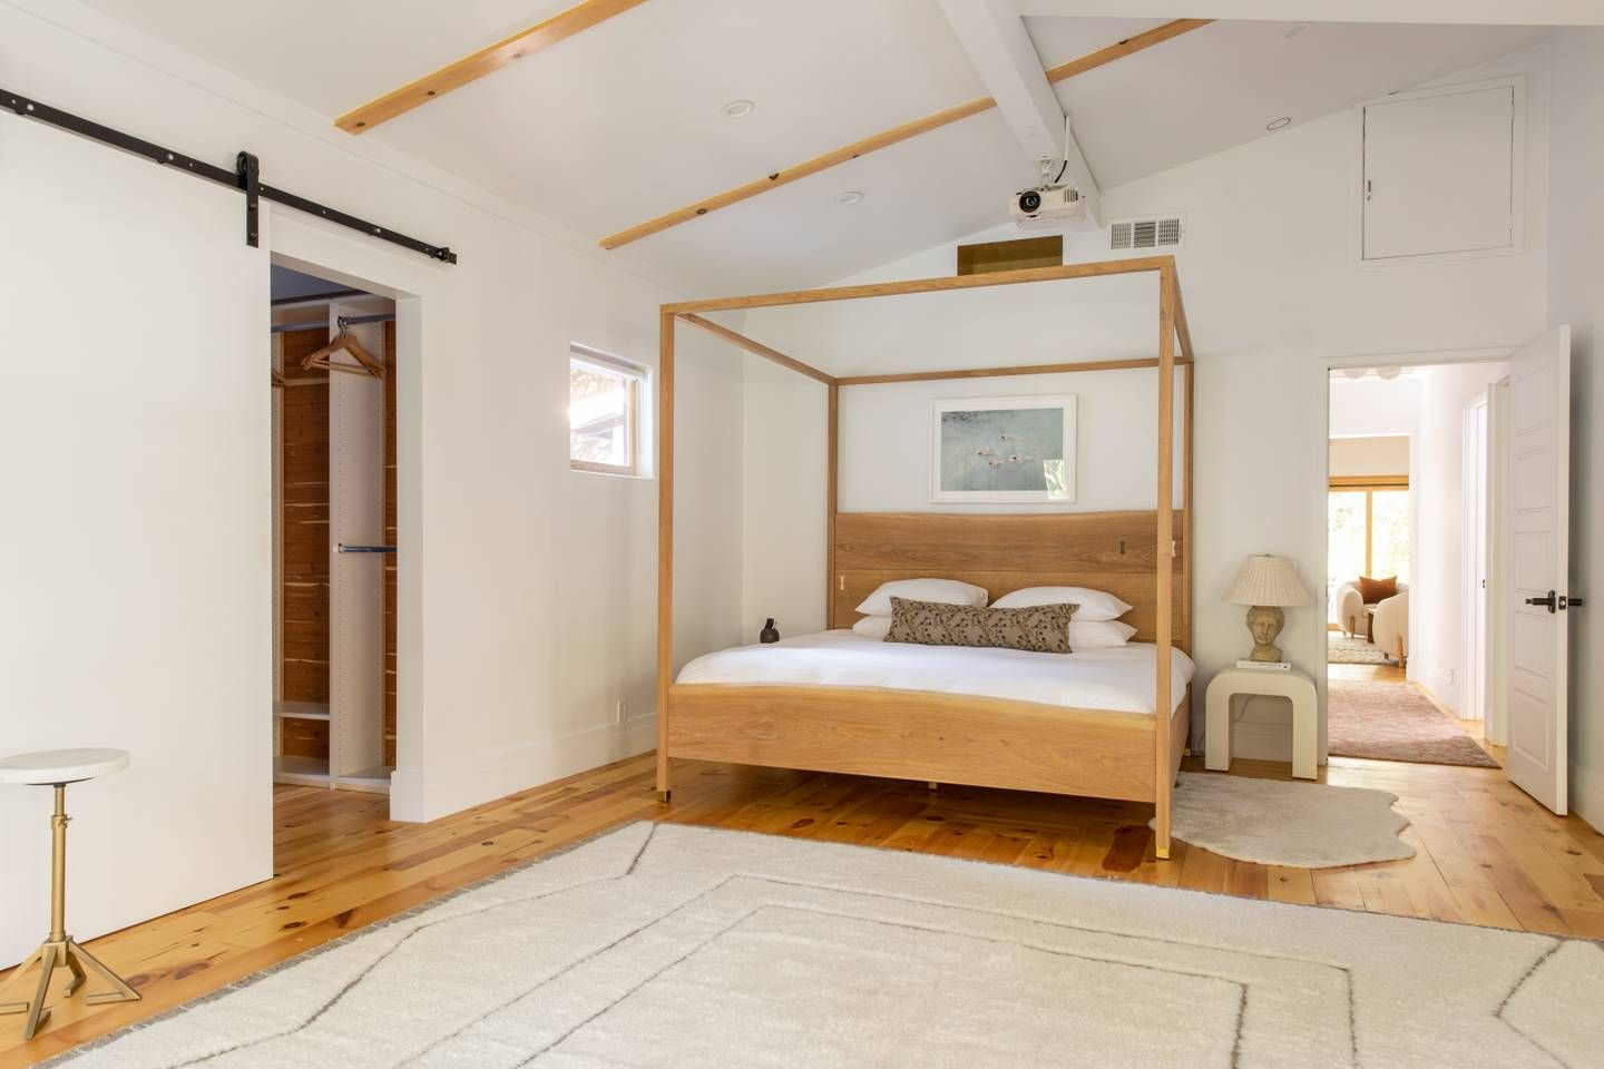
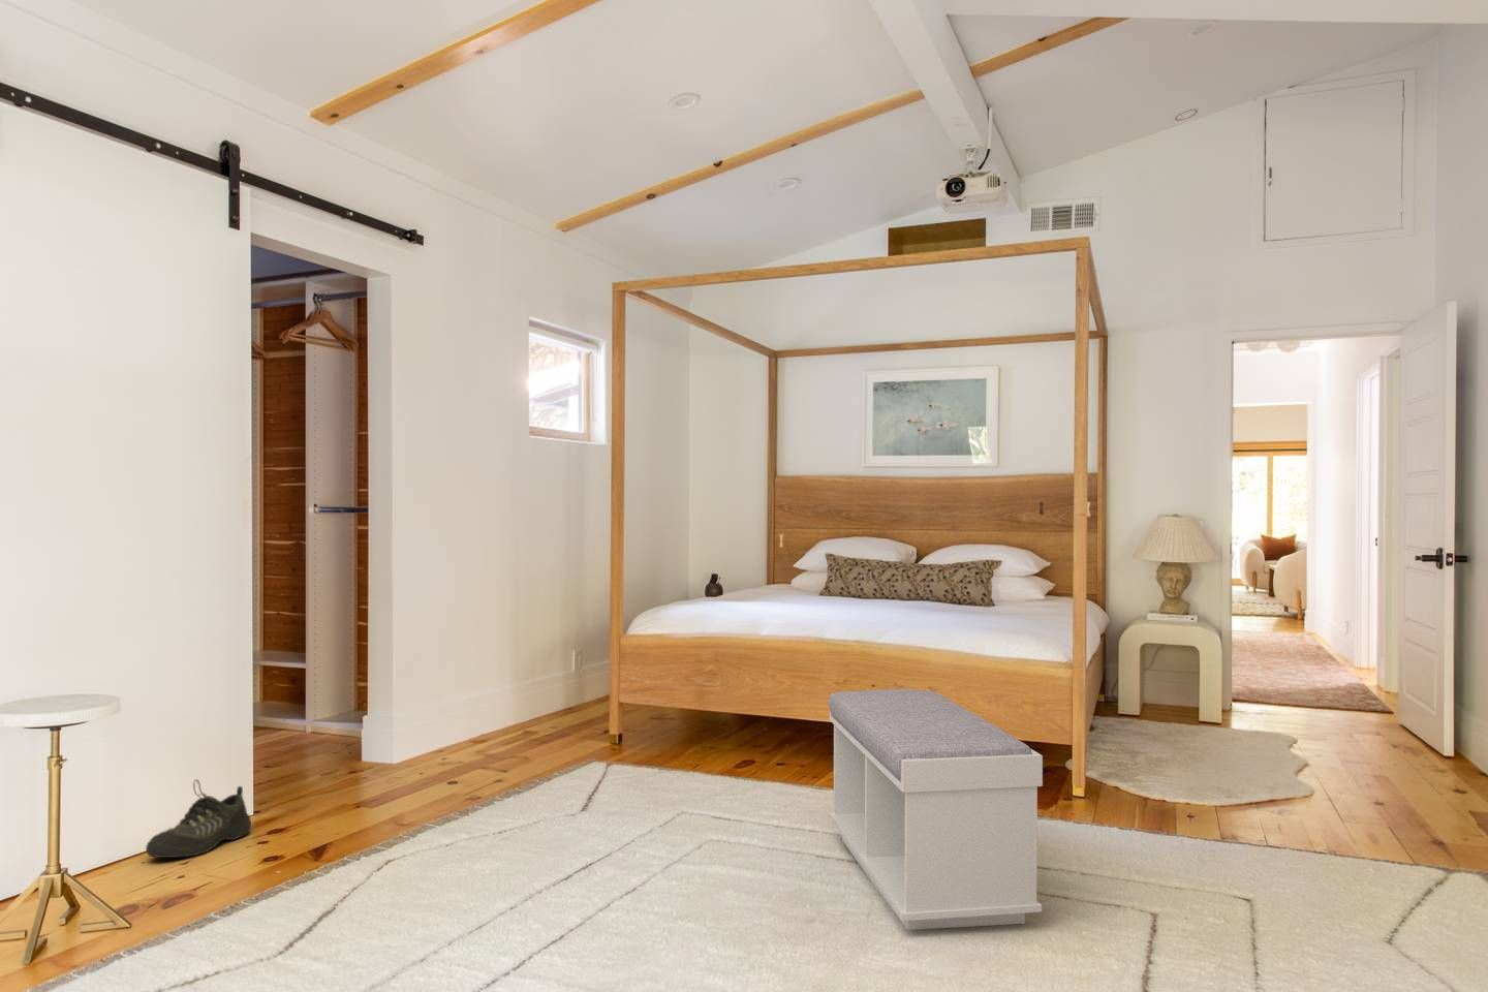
+ shoe (203, 814)
+ bench (920, 795)
